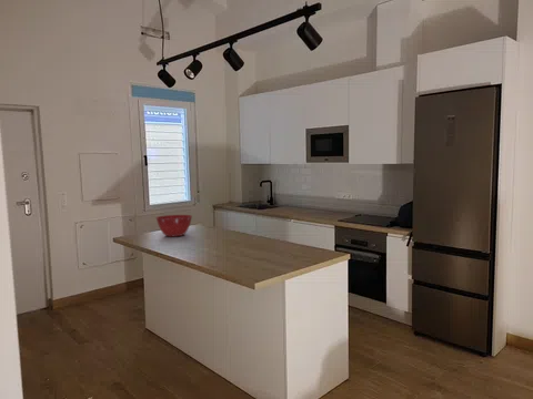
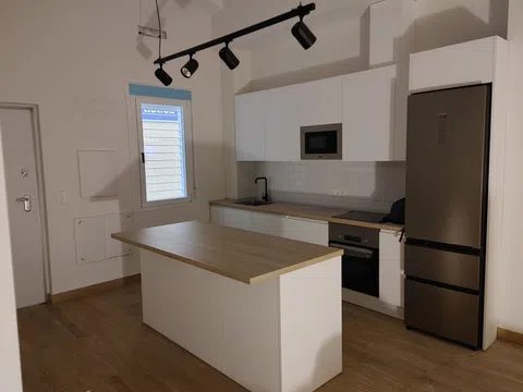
- mixing bowl (174, 225)
